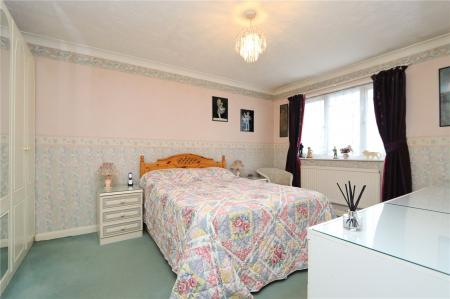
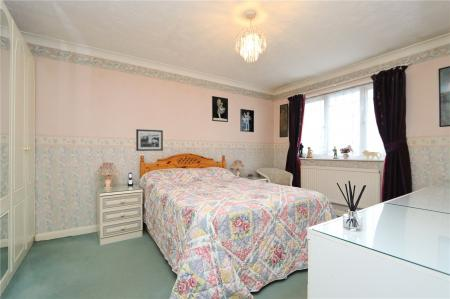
+ picture frame (149, 140)
